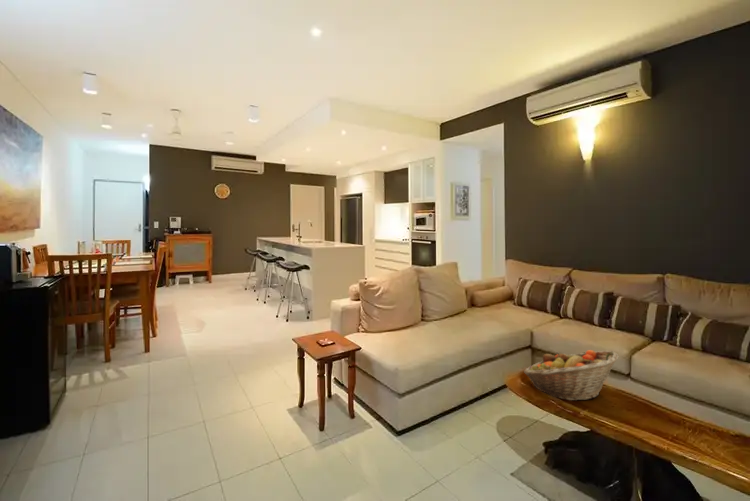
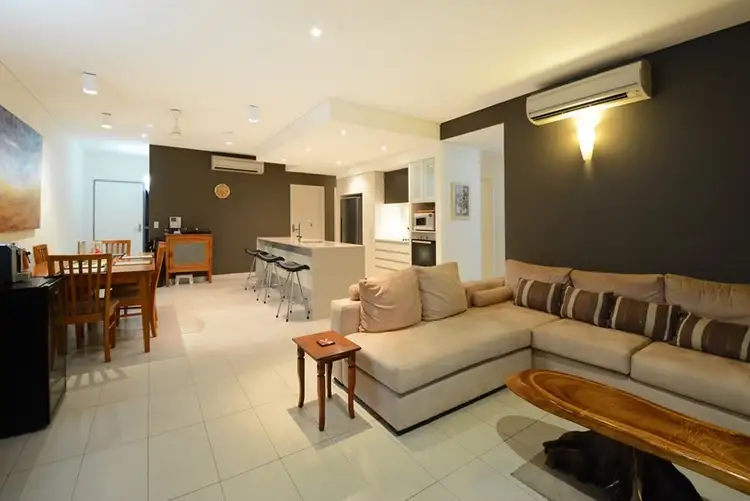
- fruit basket (570, 369)
